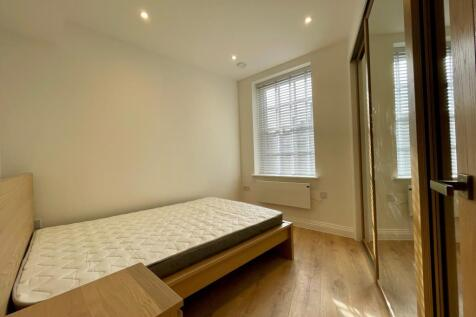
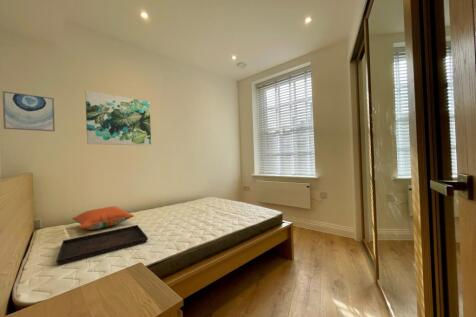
+ serving tray (105, 241)
+ wall art (30, 112)
+ wall art (121, 120)
+ pillow (103, 217)
